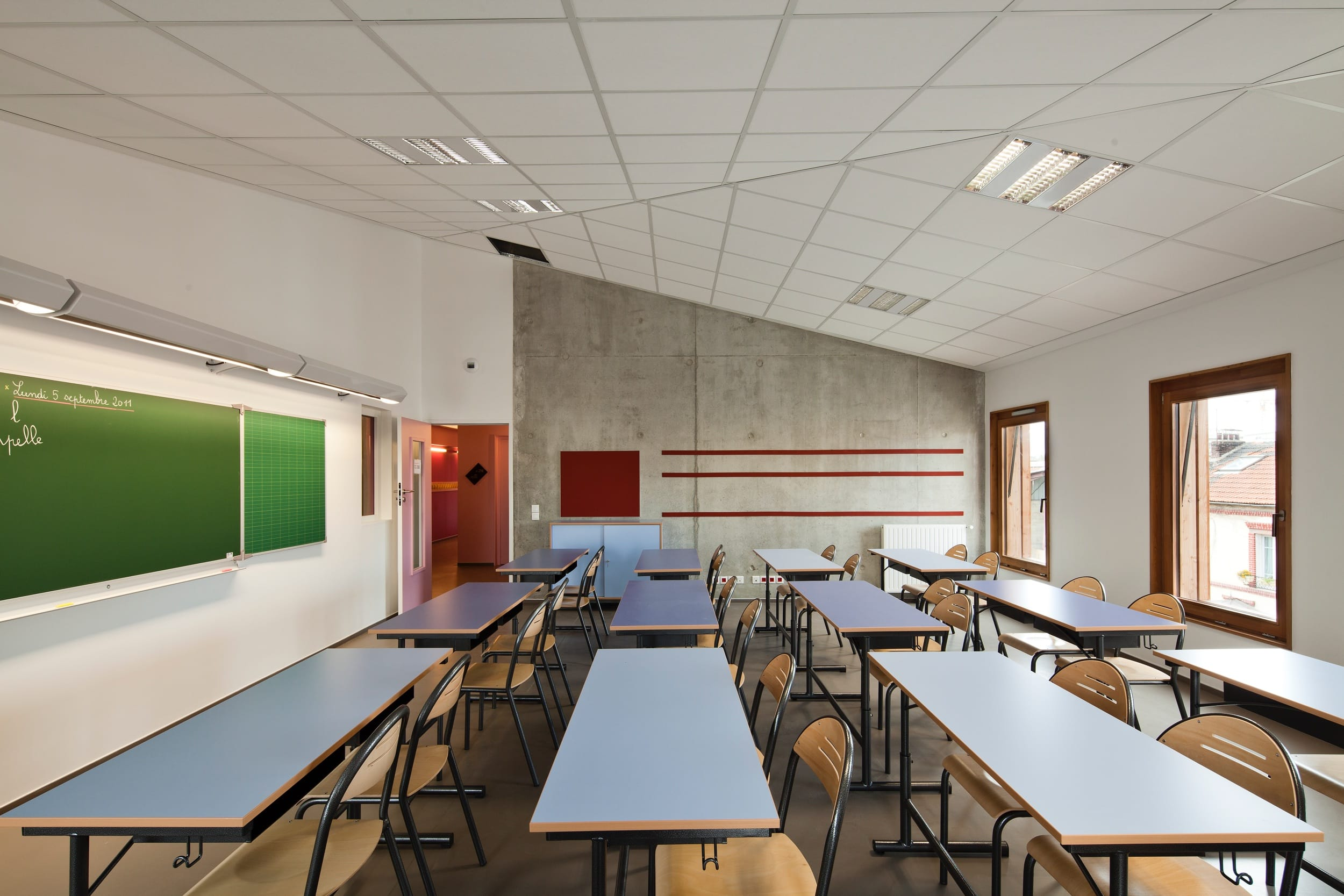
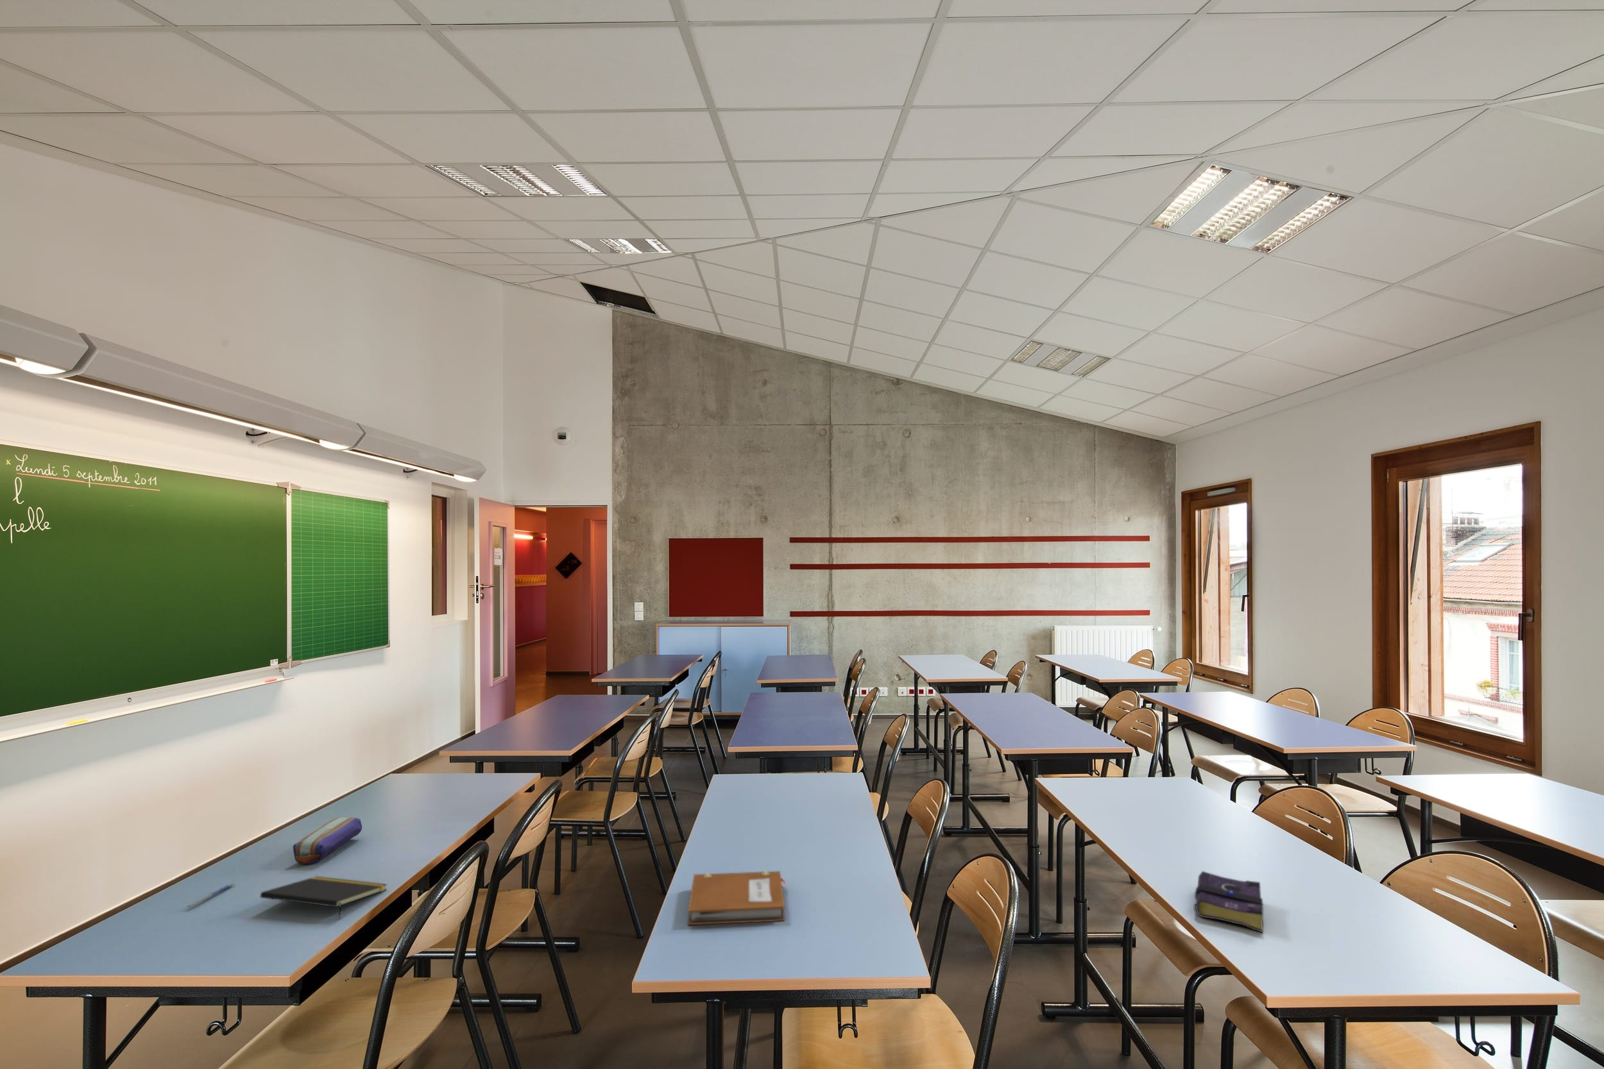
+ book (1228, 898)
+ notepad (326, 891)
+ pen (210, 895)
+ notebook (739, 895)
+ pencil case (329, 839)
